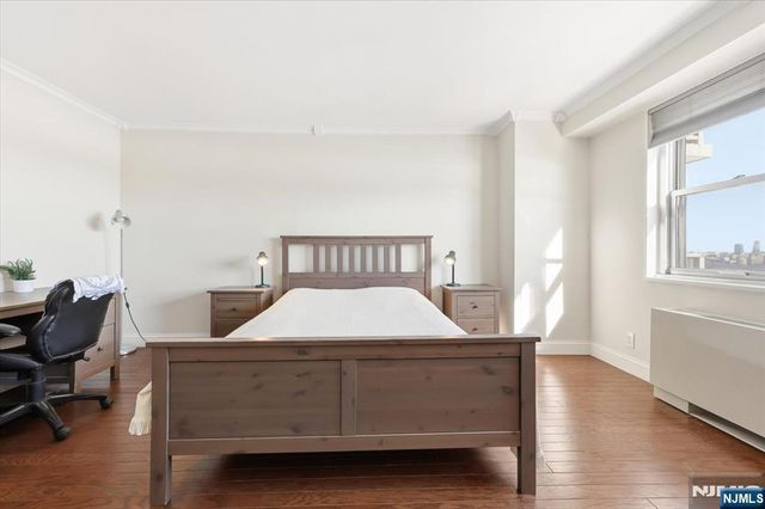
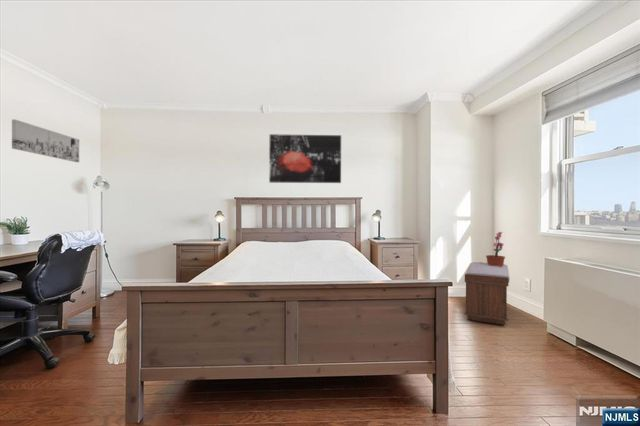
+ wall art (305, 158)
+ bench (487, 289)
+ wall art (49, 143)
+ potted plant (494, 249)
